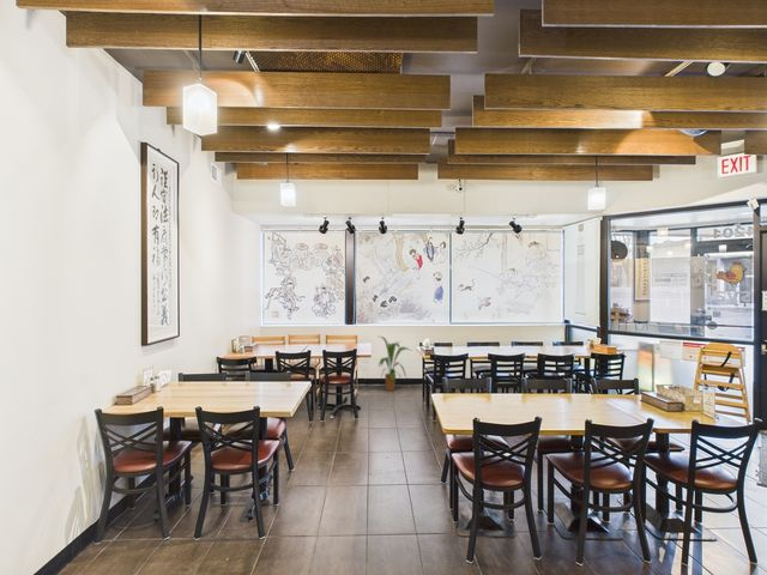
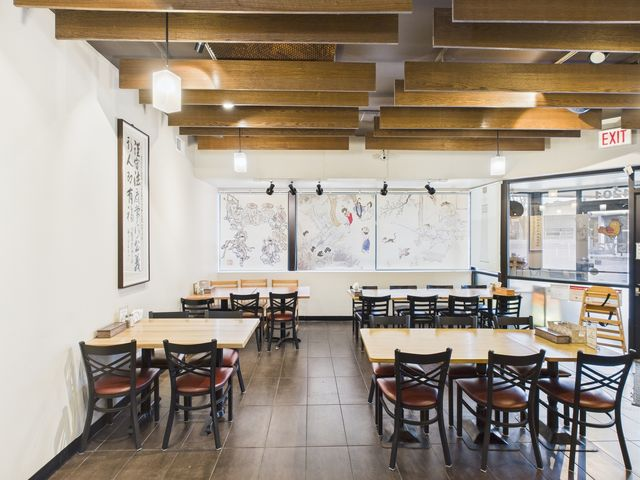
- house plant (395, 363)
